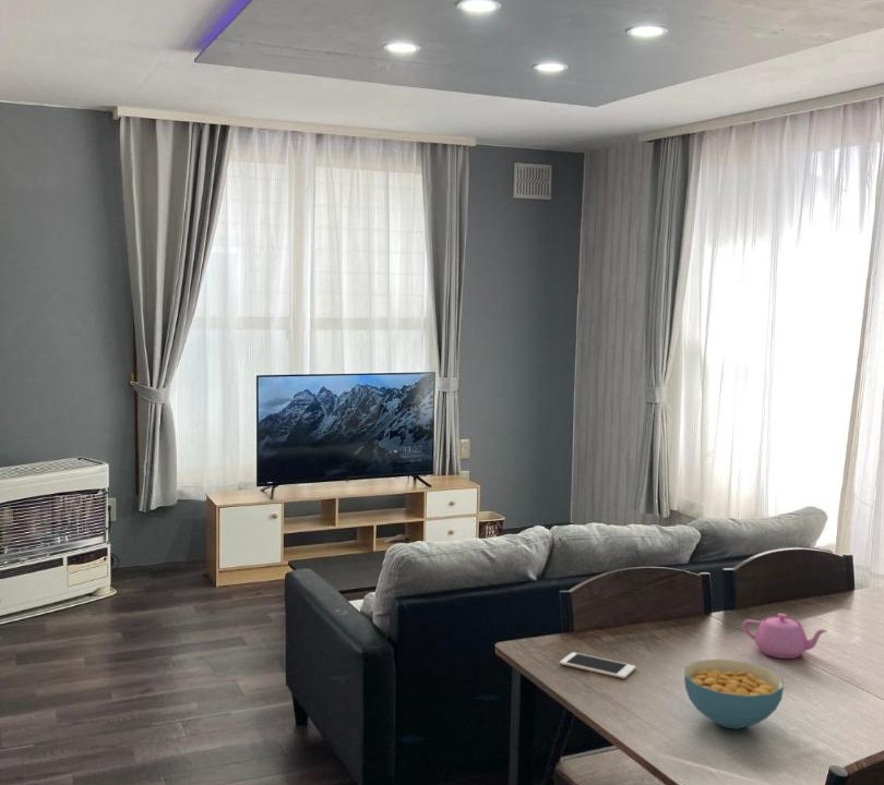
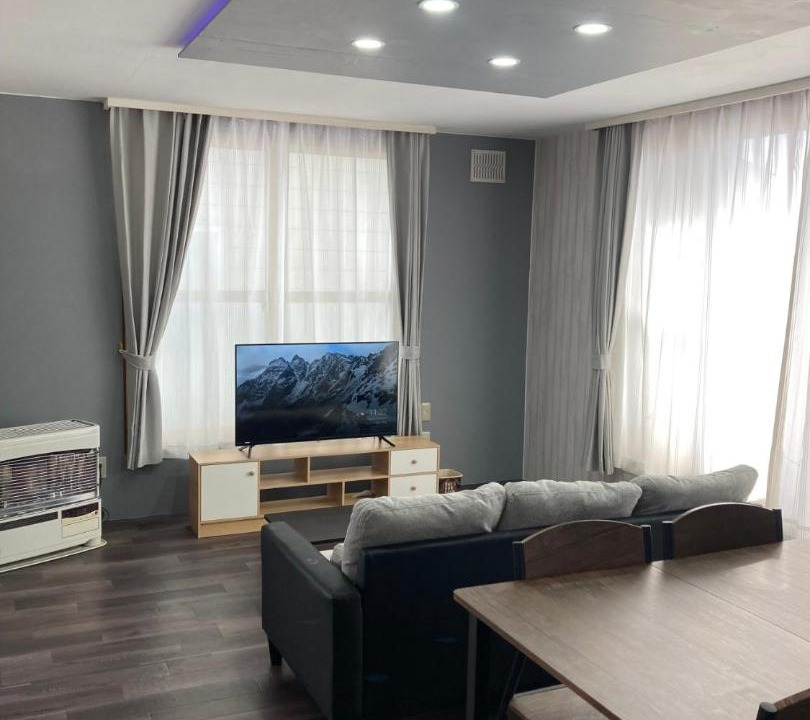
- cereal bowl (731, 699)
- teapot (784, 633)
- cell phone (597, 665)
